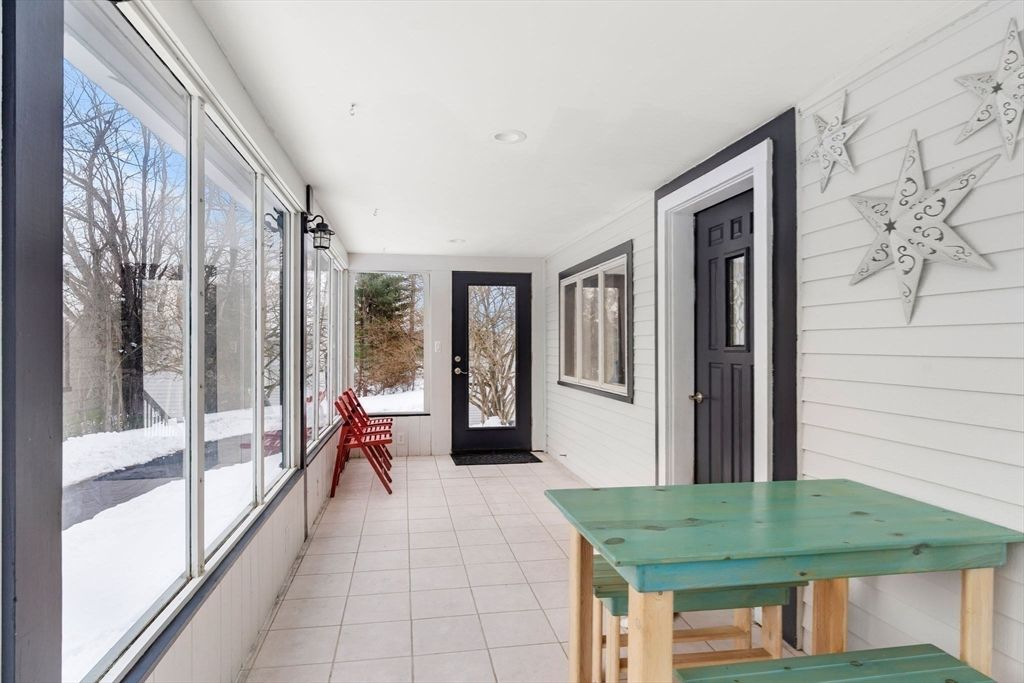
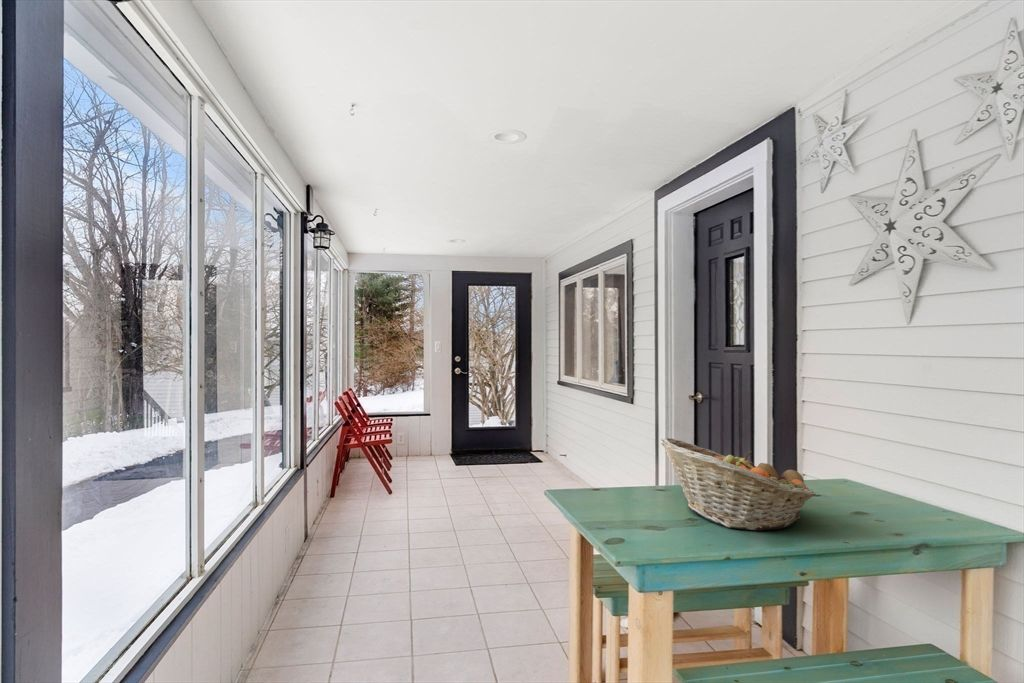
+ fruit basket (731, 477)
